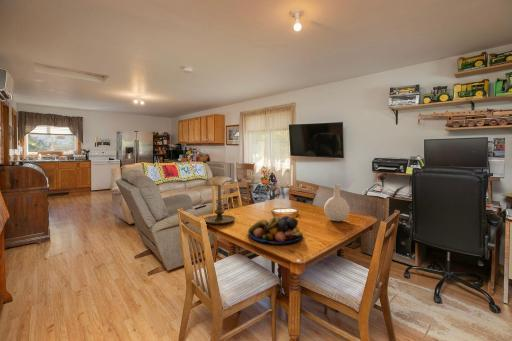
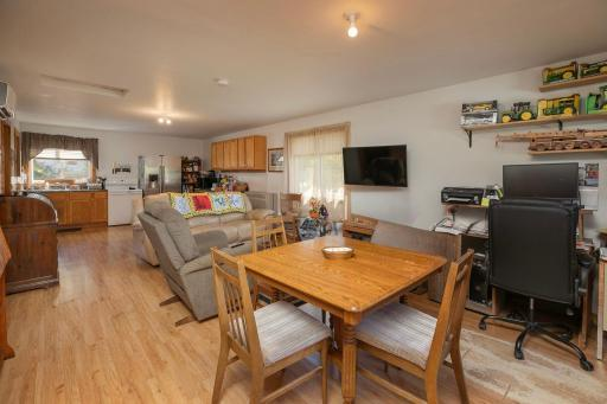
- vase (336, 202)
- candle holder (219, 202)
- fruit bowl (275, 225)
